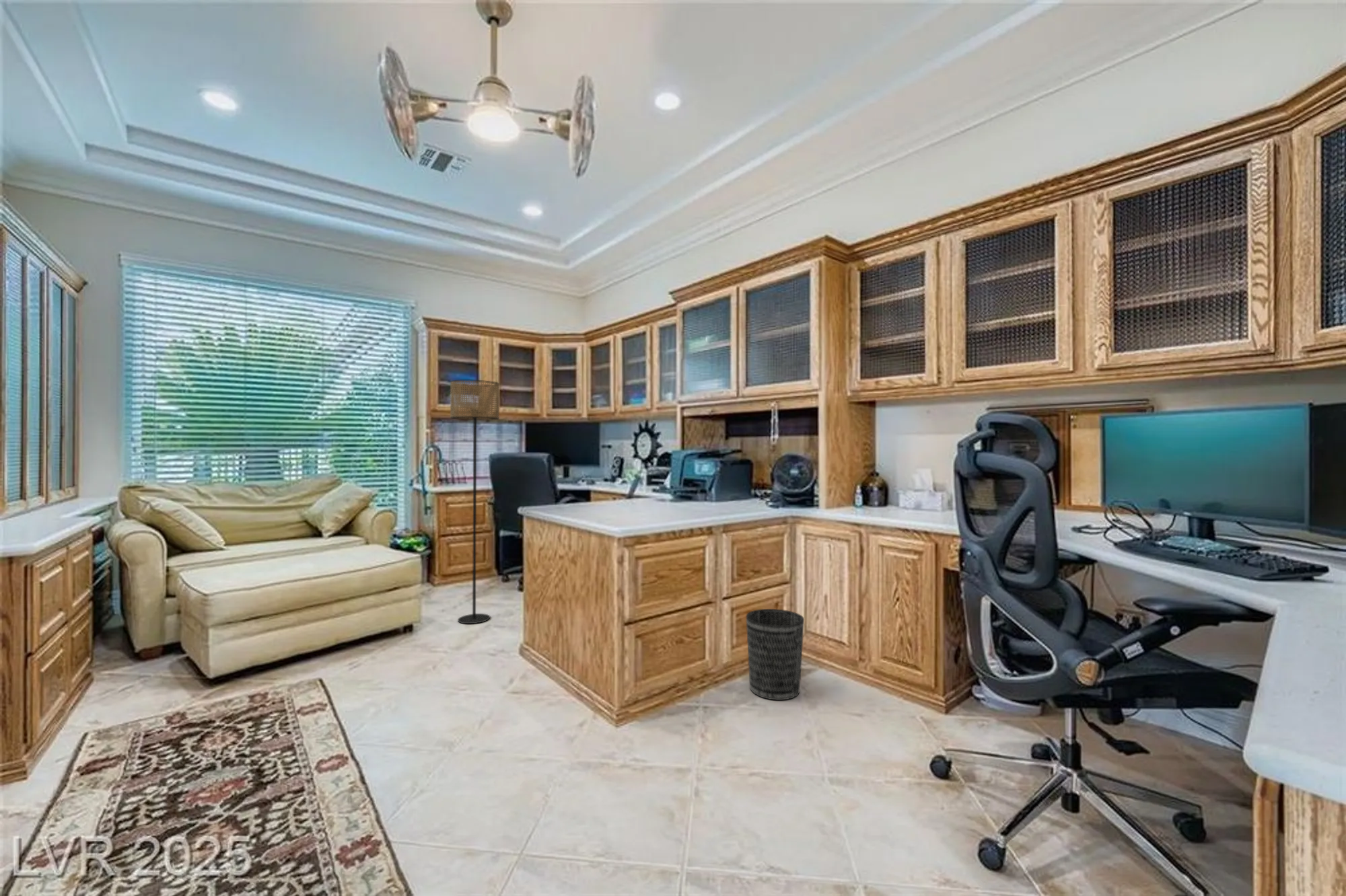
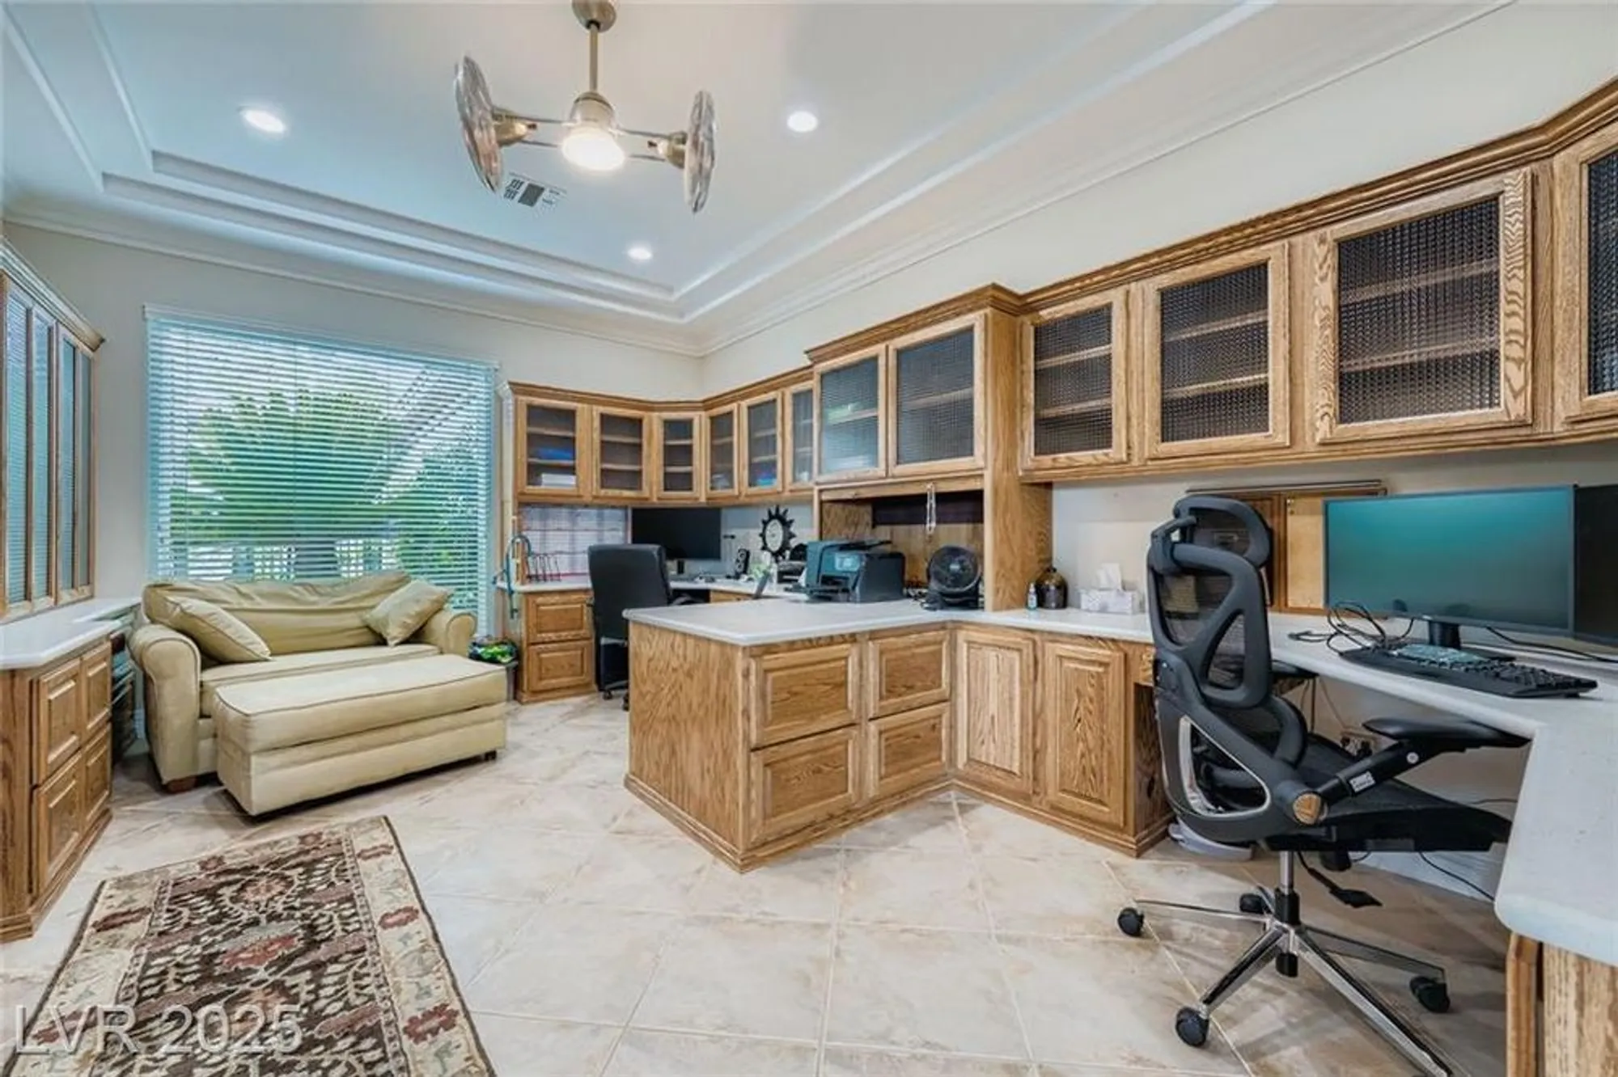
- floor lamp (474, 500)
- wastebasket (775, 652)
